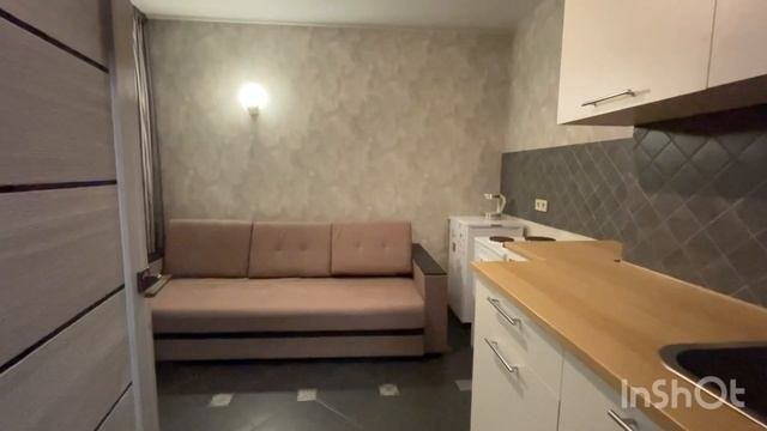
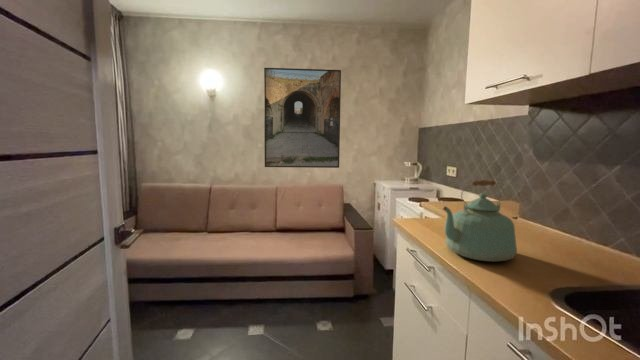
+ kettle (475, 217)
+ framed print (302, 119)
